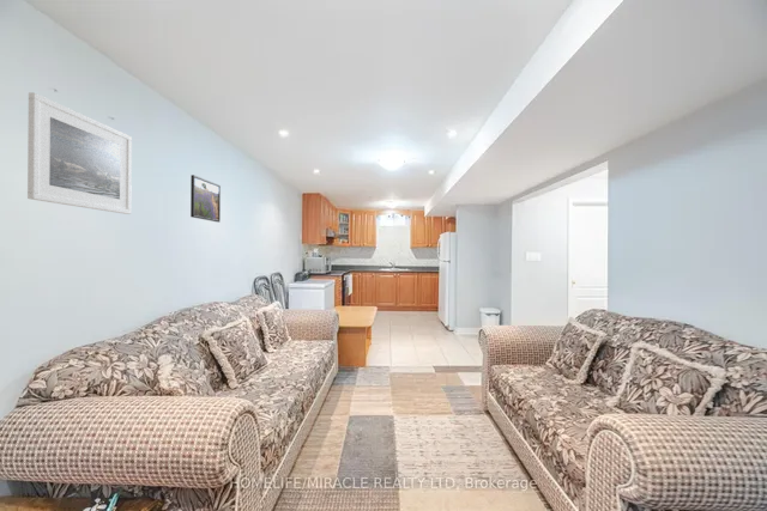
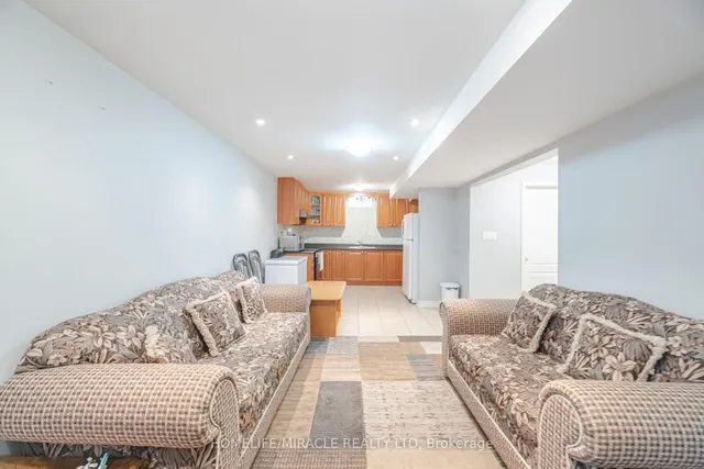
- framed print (87, 163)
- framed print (206, 200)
